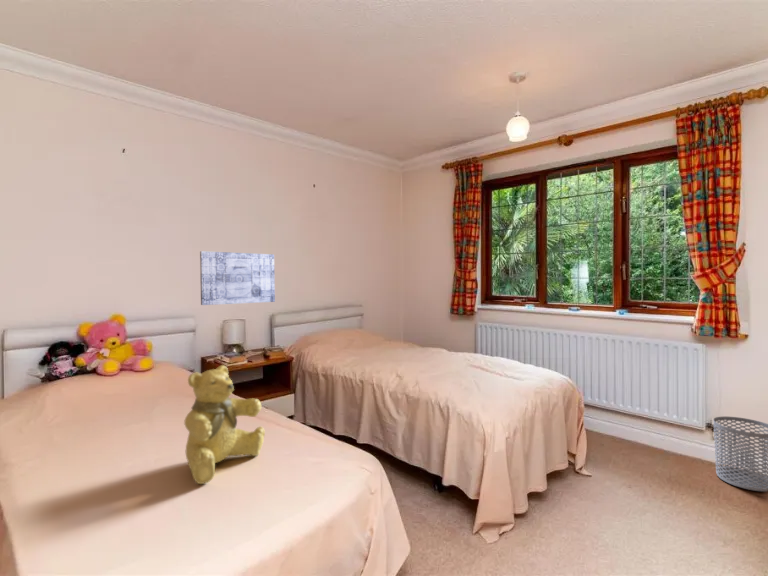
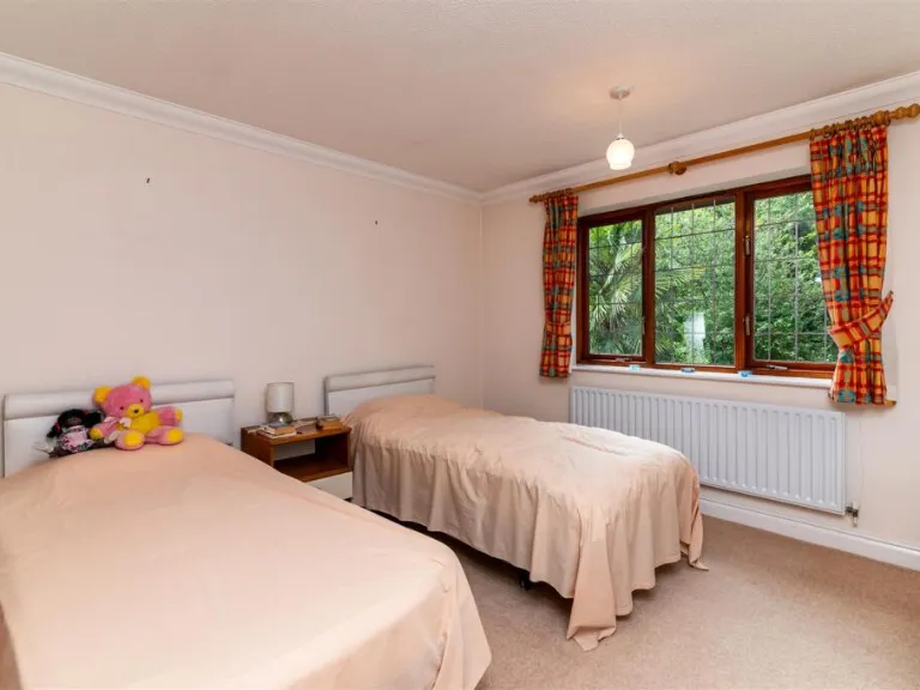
- teddy bear (219, 416)
- waste bin (744, 452)
- wall art (239, 278)
